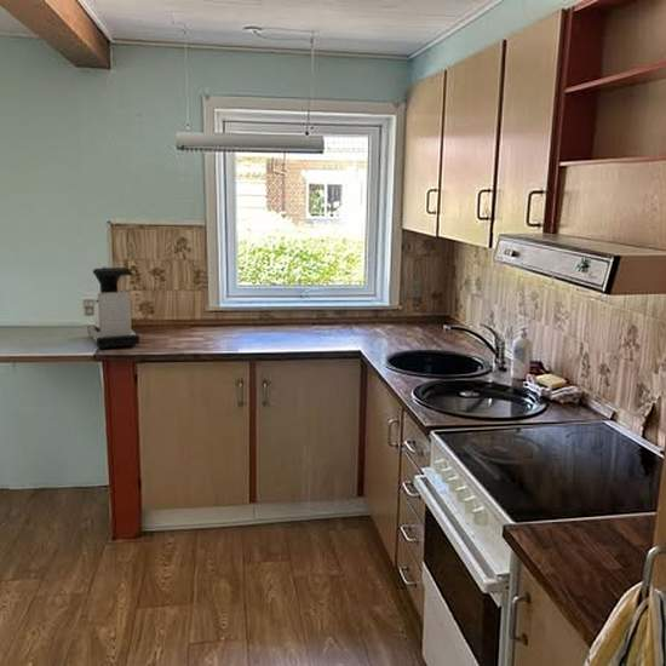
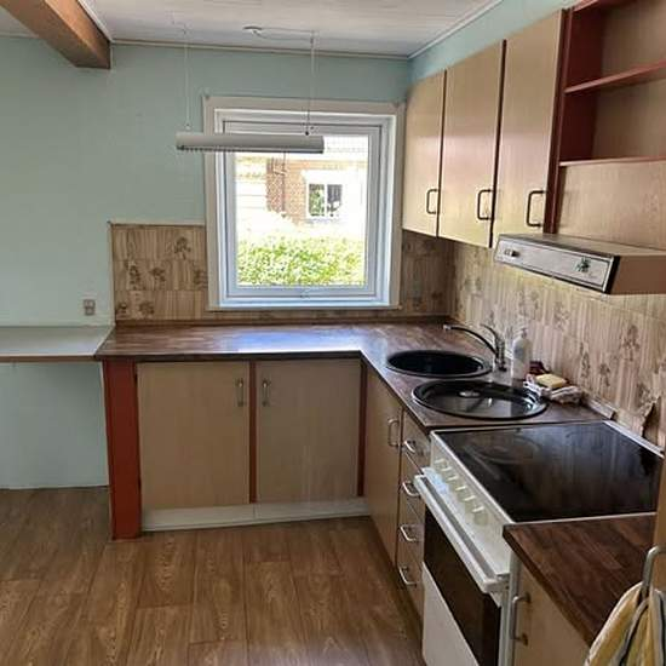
- coffee maker (110, 304)
